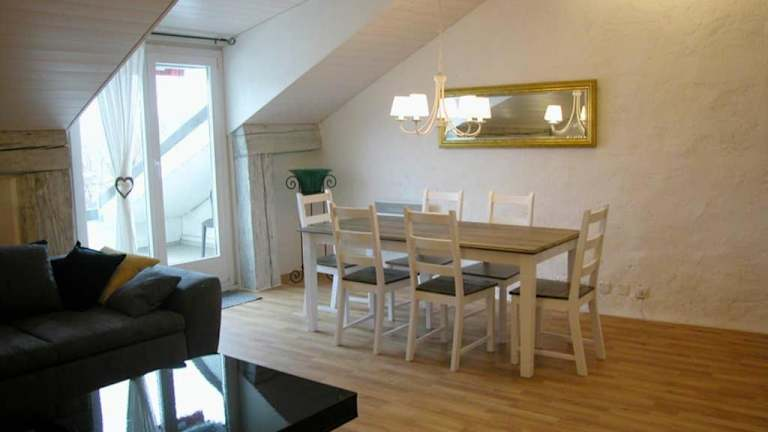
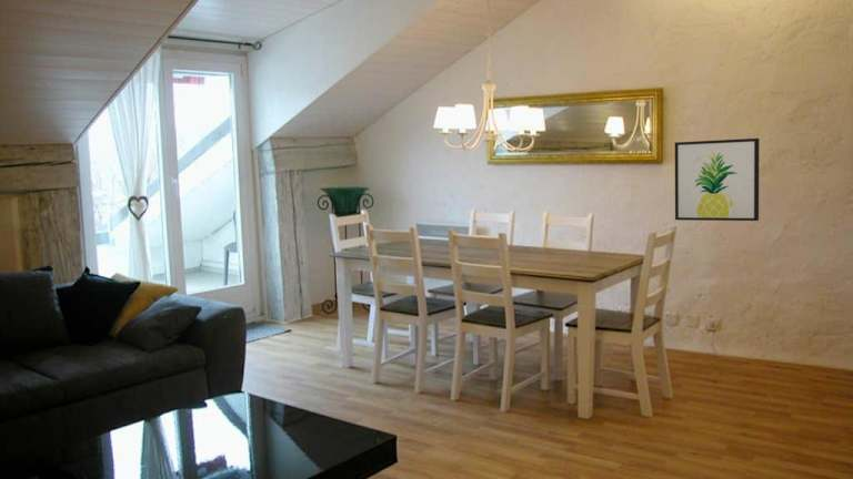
+ wall art (715, 180)
